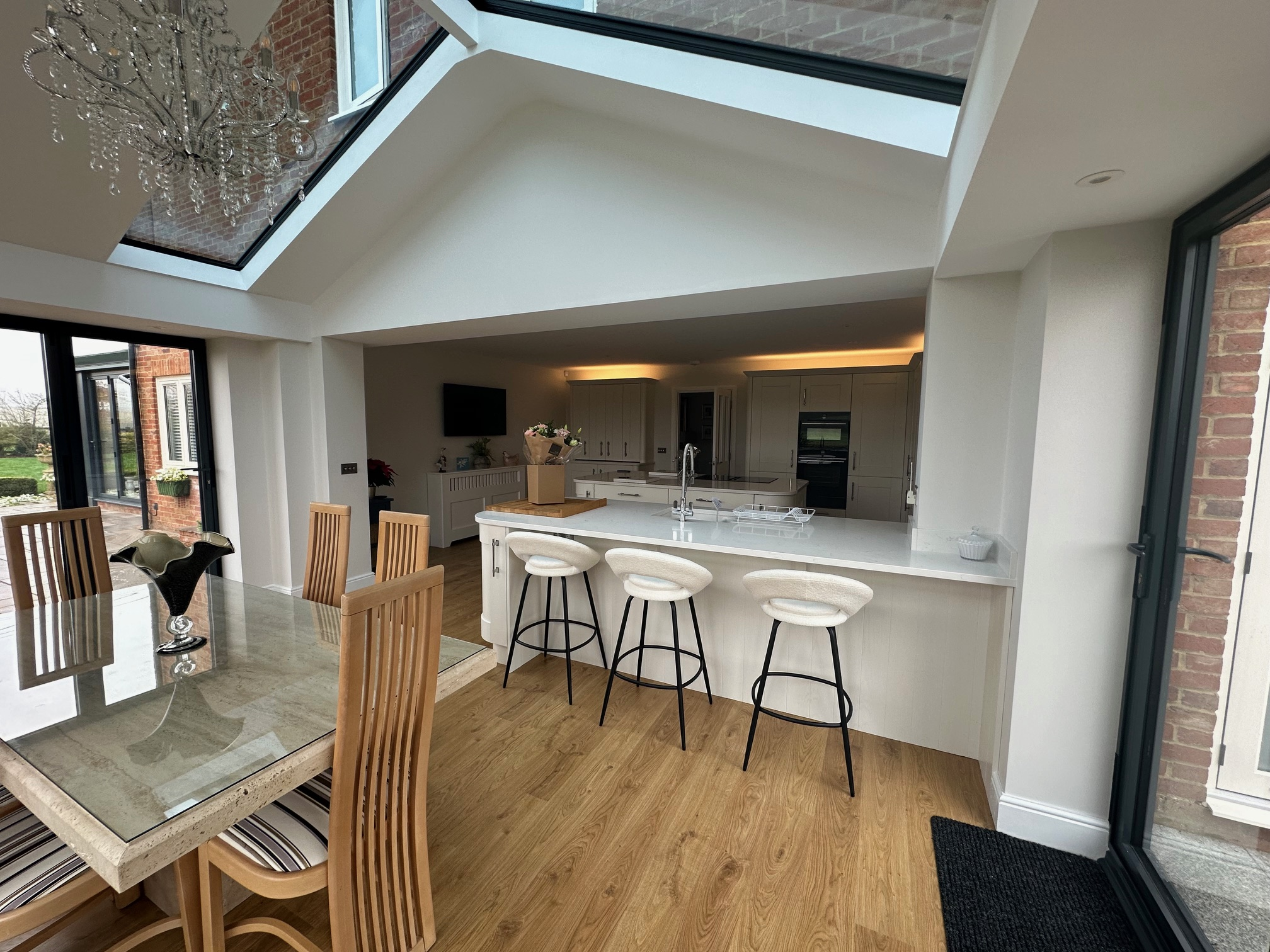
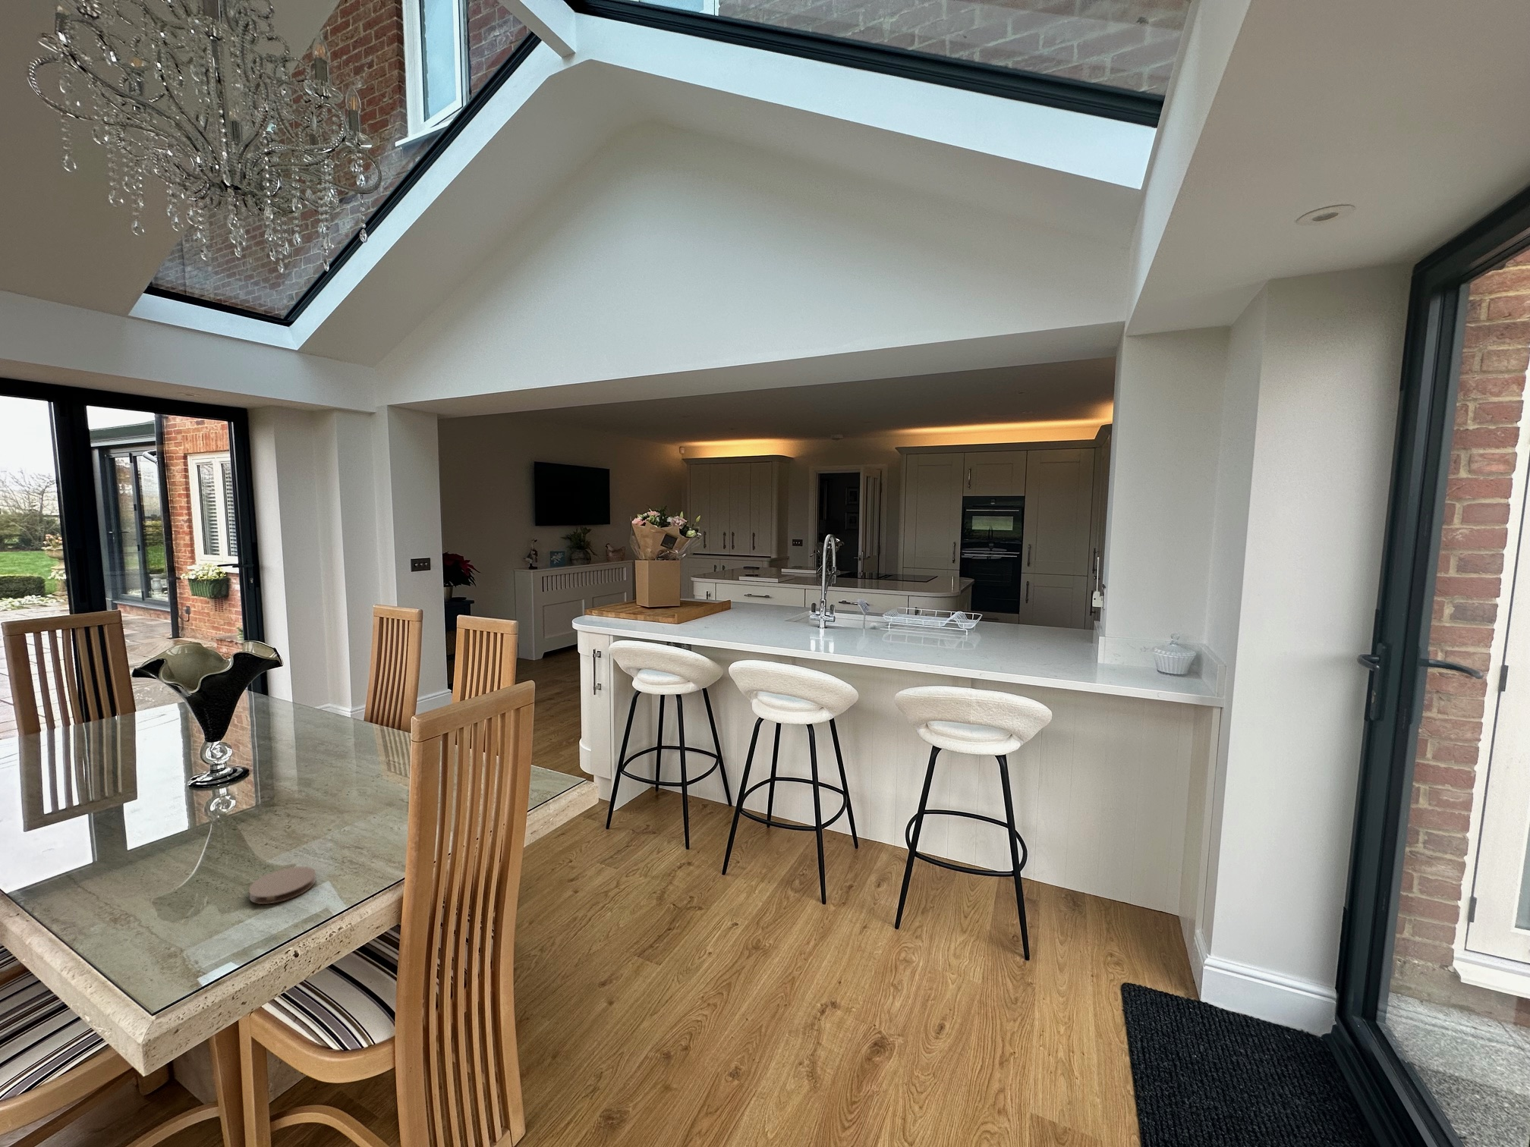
+ coaster (283, 884)
